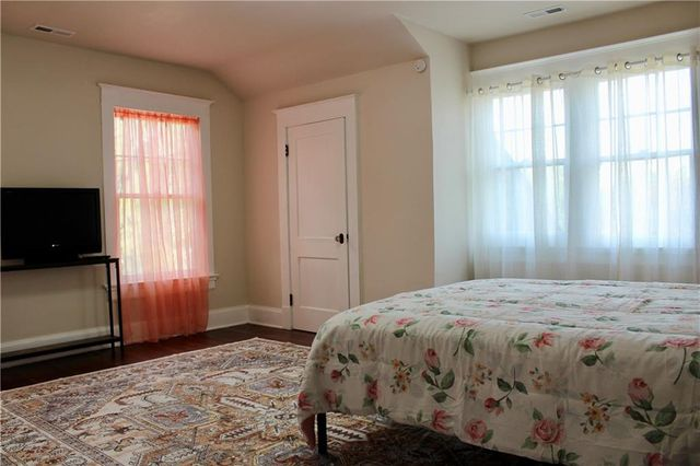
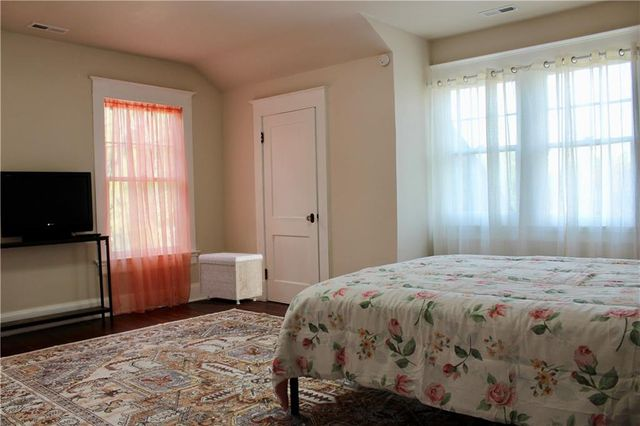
+ storage bench (230, 277)
